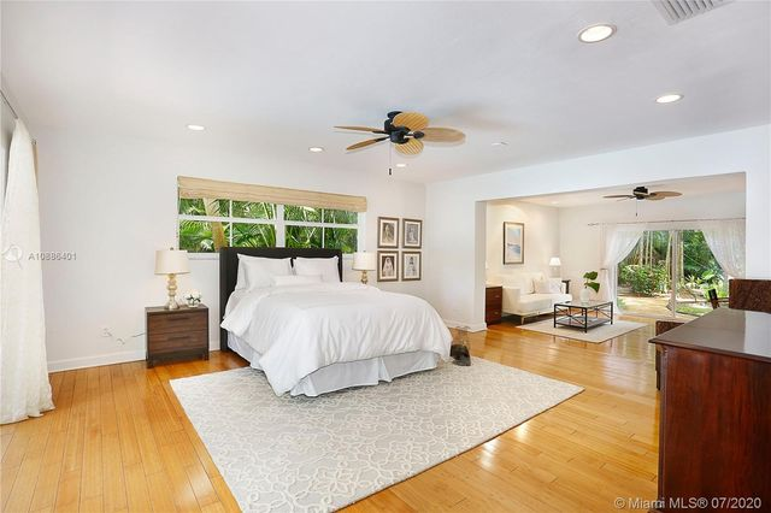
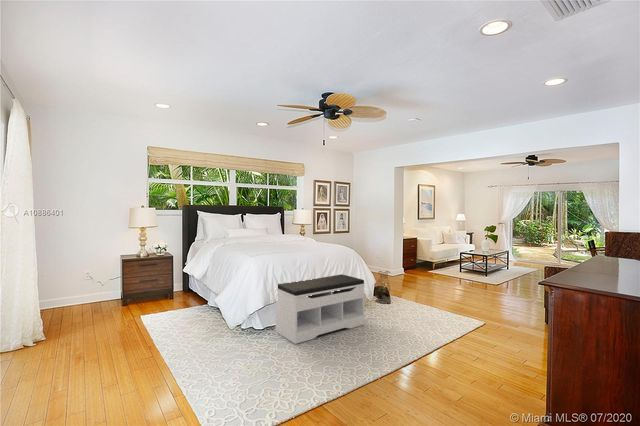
+ bench (321, 304)
